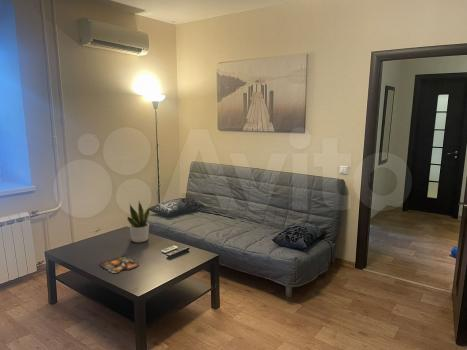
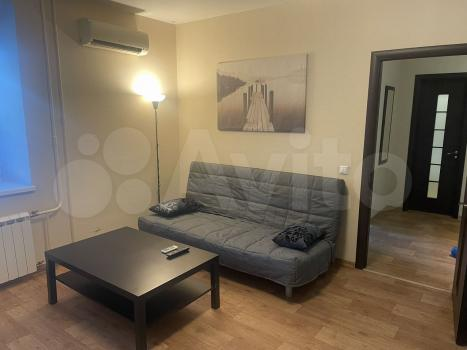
- potted plant (139, 219)
- magazine (119, 263)
